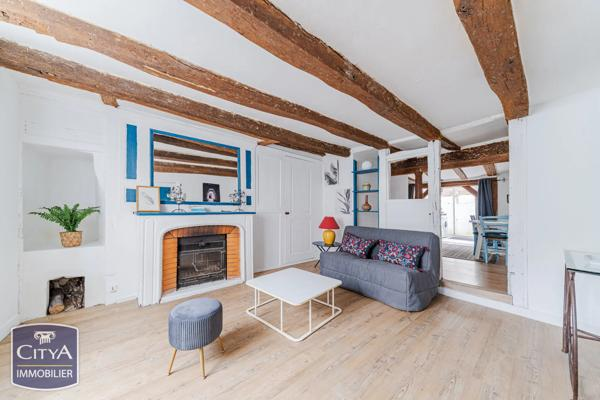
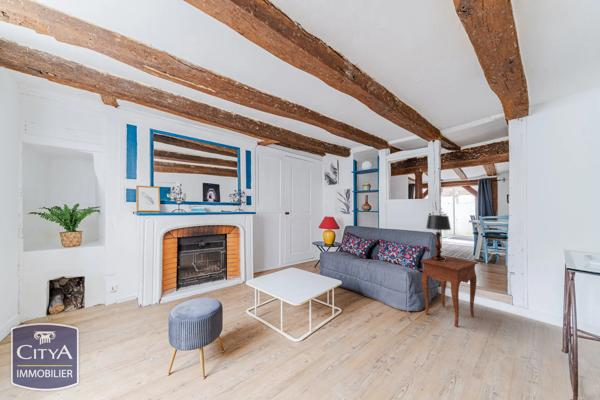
+ table lamp (438, 237)
+ side table (451, 288)
